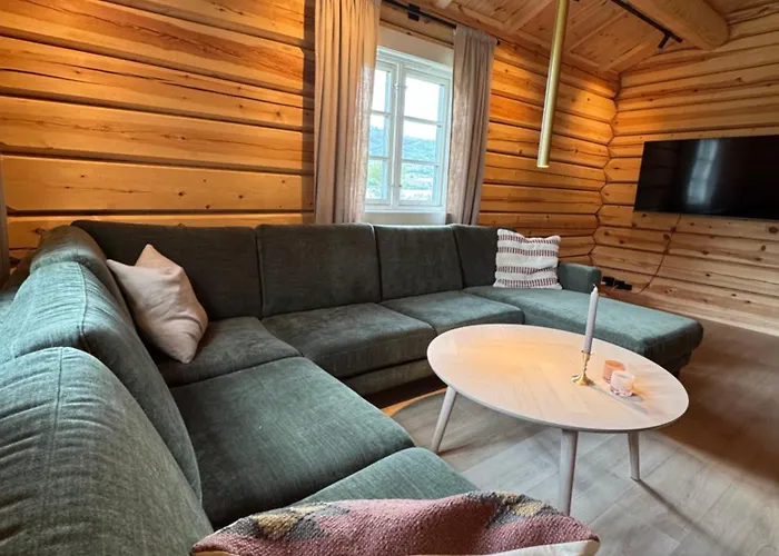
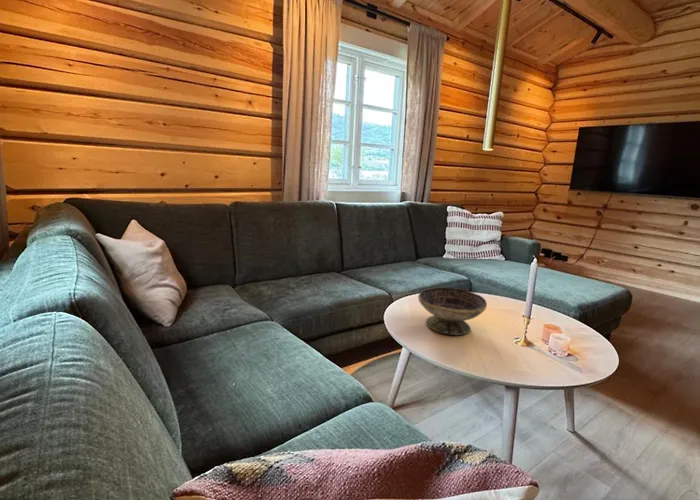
+ decorative bowl (450, 311)
